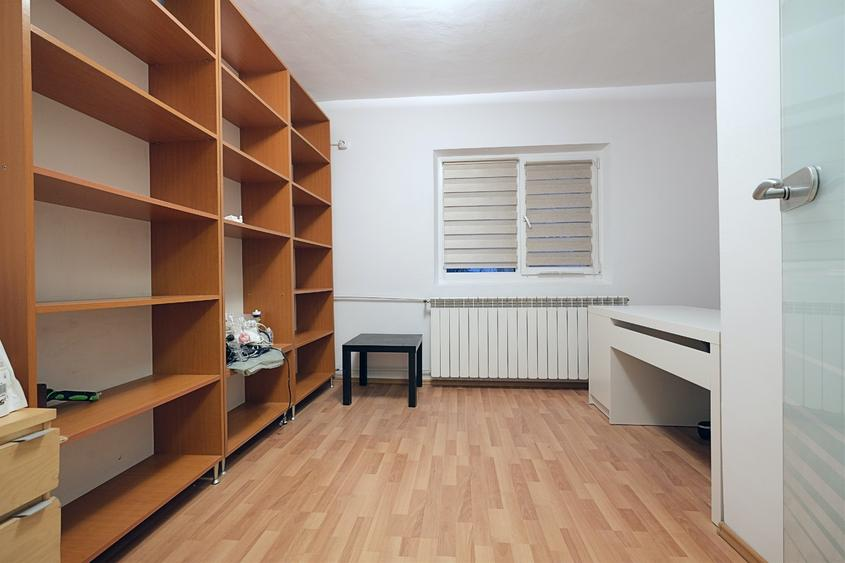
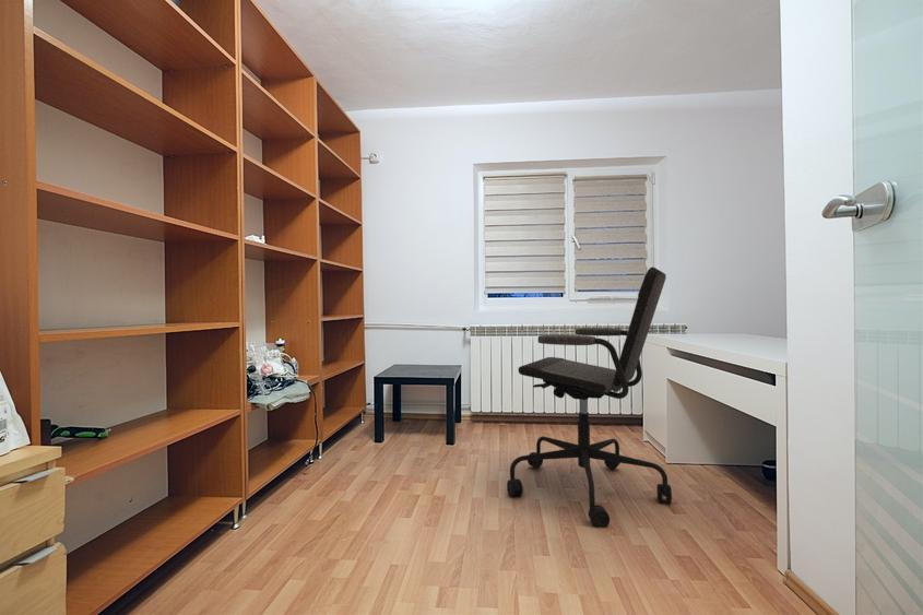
+ office chair (587, 381)
